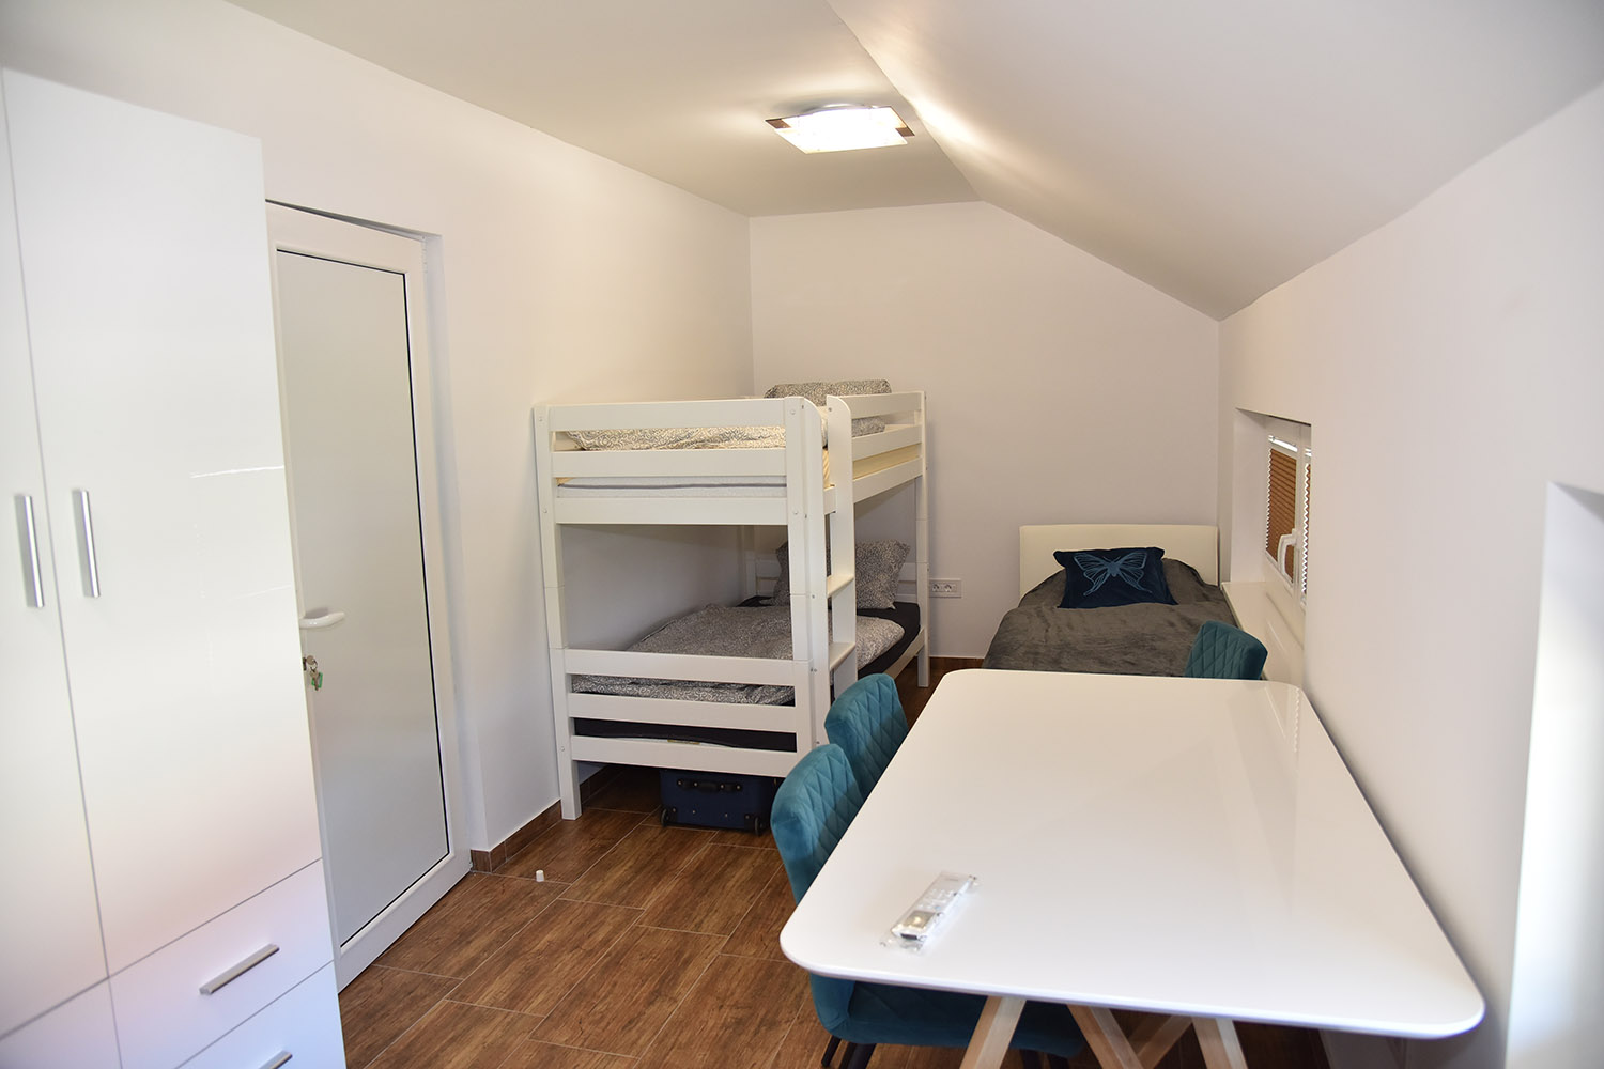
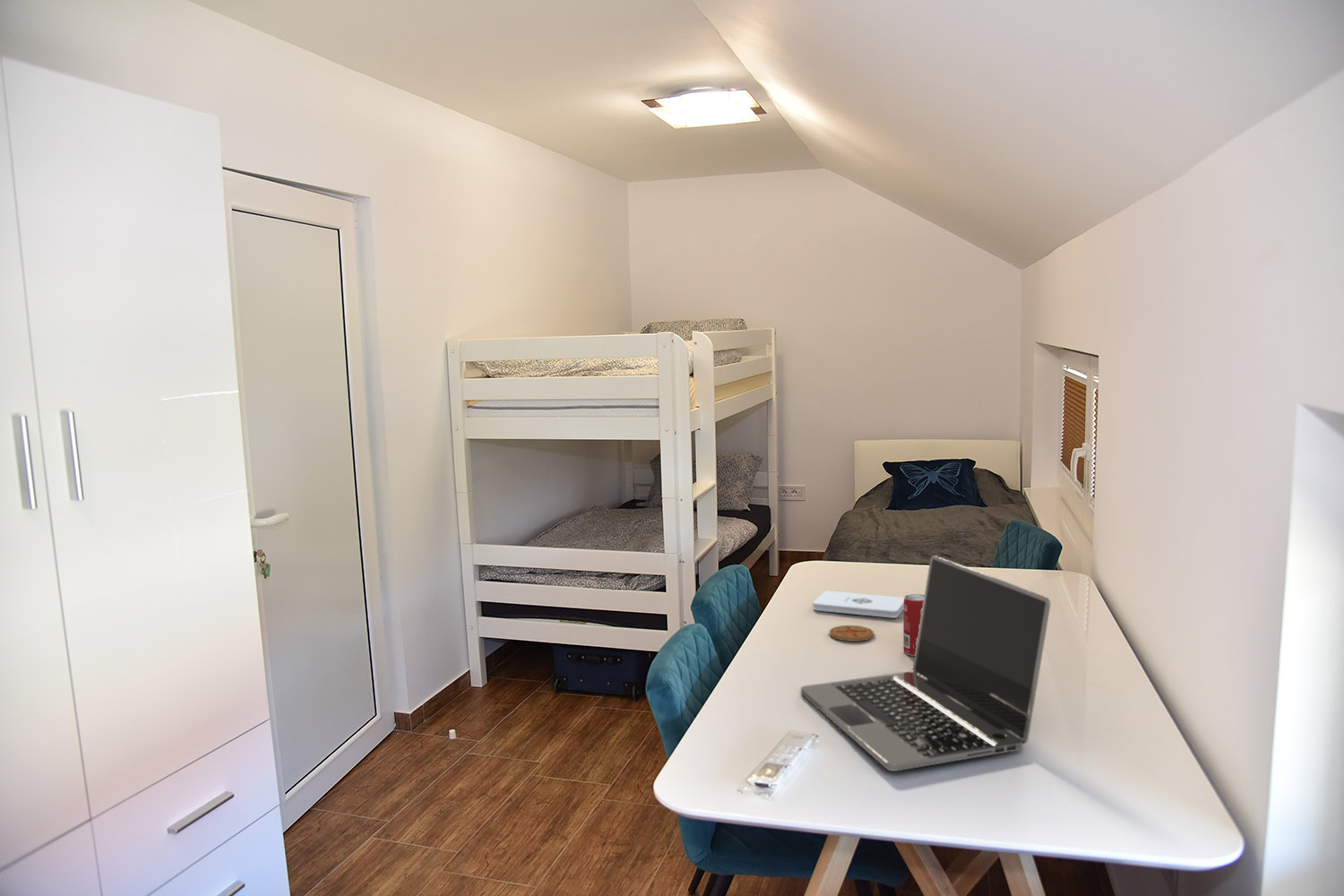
+ coaster (851, 633)
+ beverage can (917, 625)
+ notepad (859, 603)
+ laptop (916, 650)
